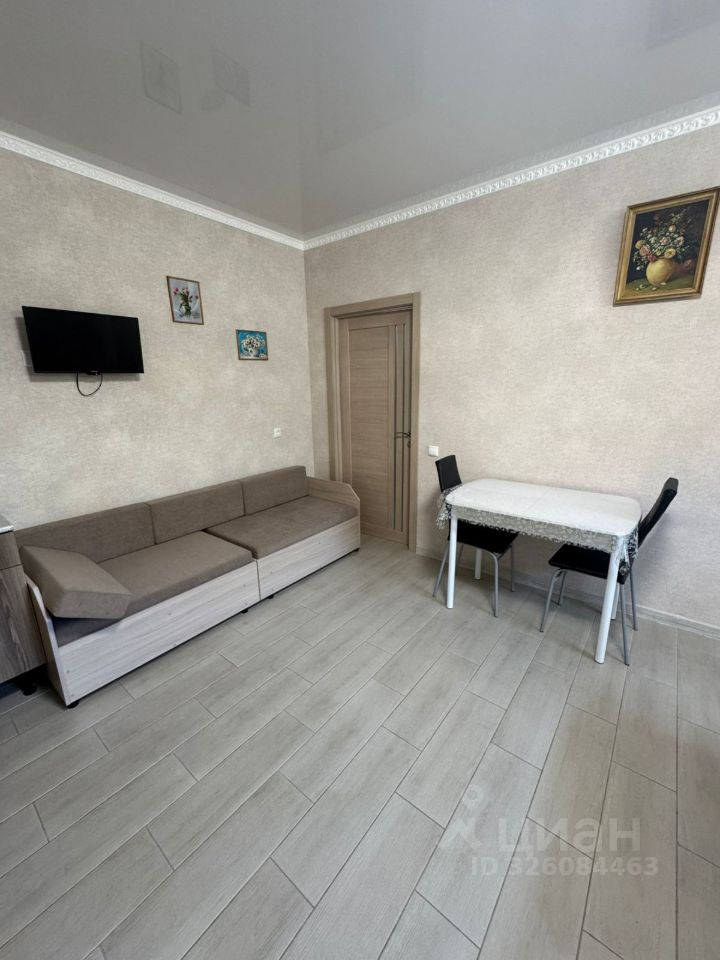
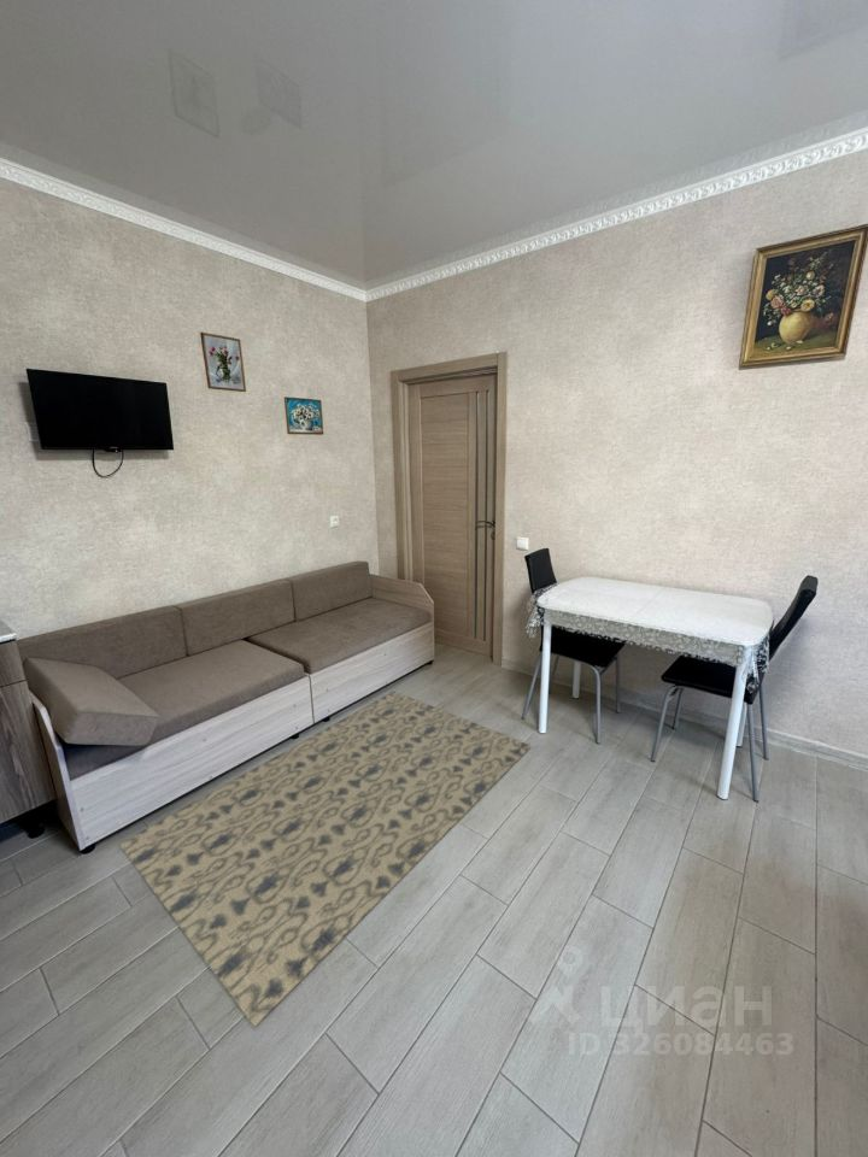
+ rug (353, 788)
